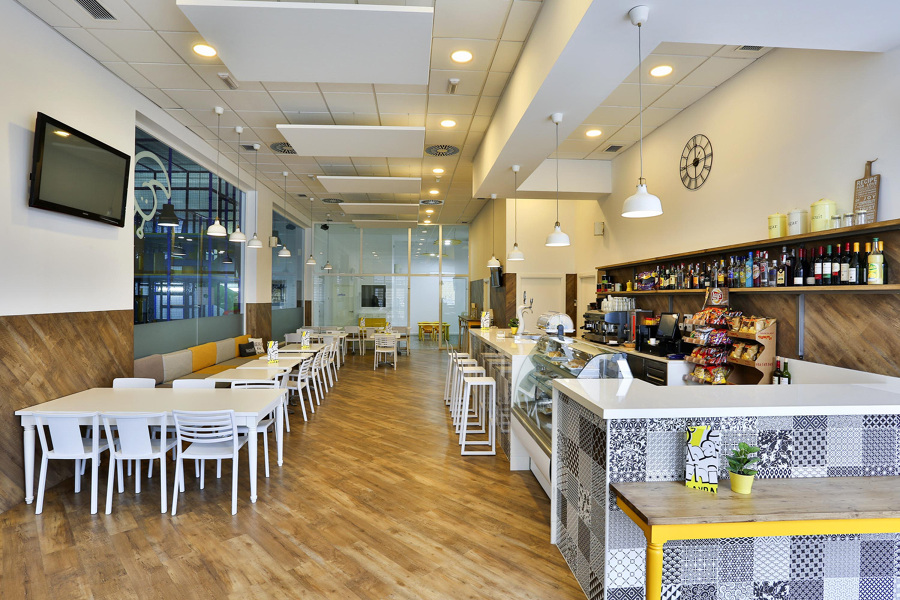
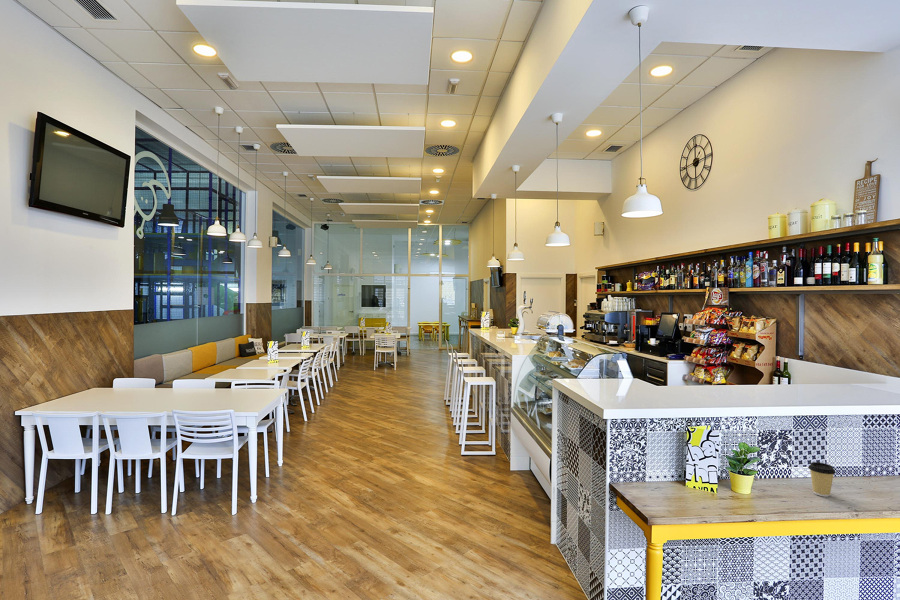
+ coffee cup (821, 479)
